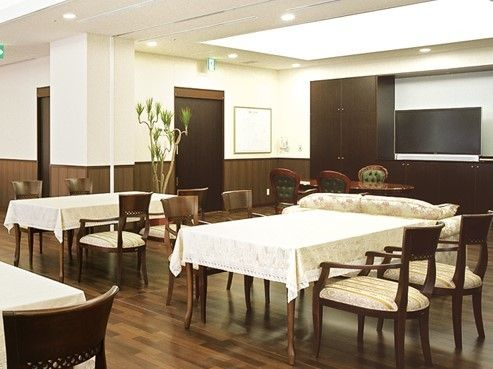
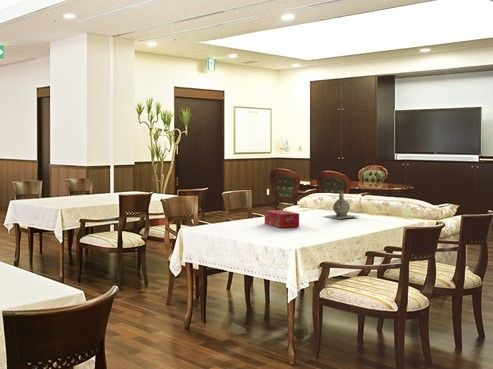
+ tissue box (281, 218)
+ ceramic jug (340, 203)
